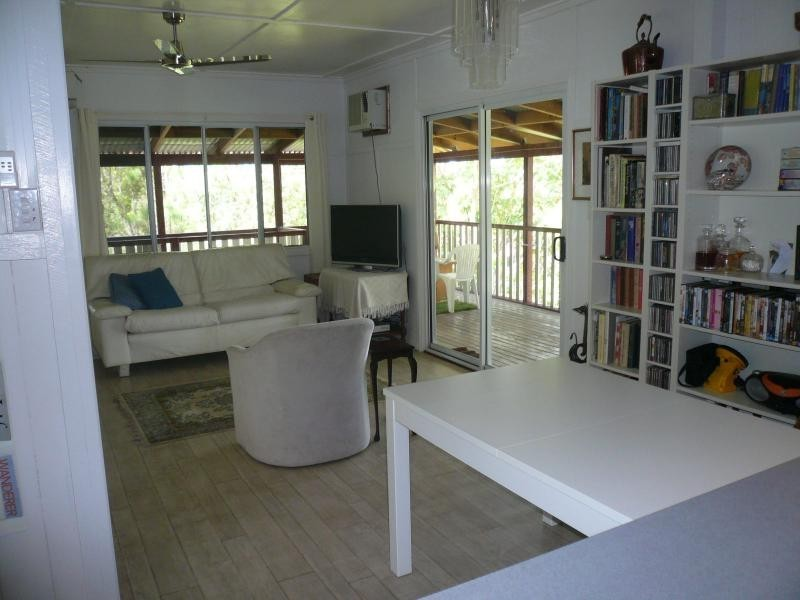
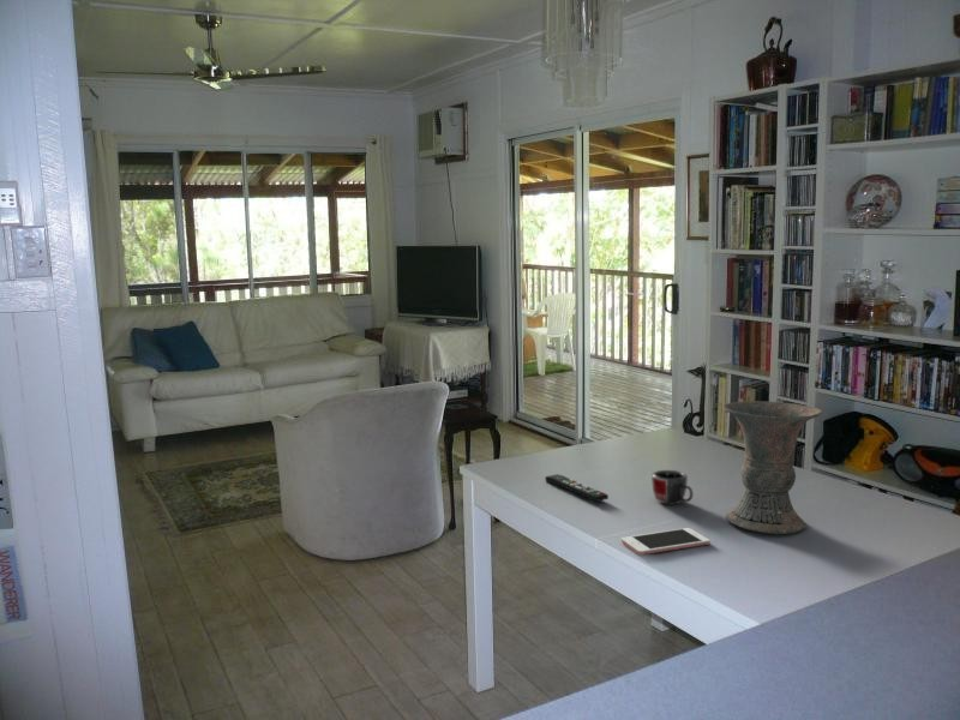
+ remote control (575, 487)
+ cell phone (665, 540)
+ vase (769, 463)
+ mug (673, 488)
